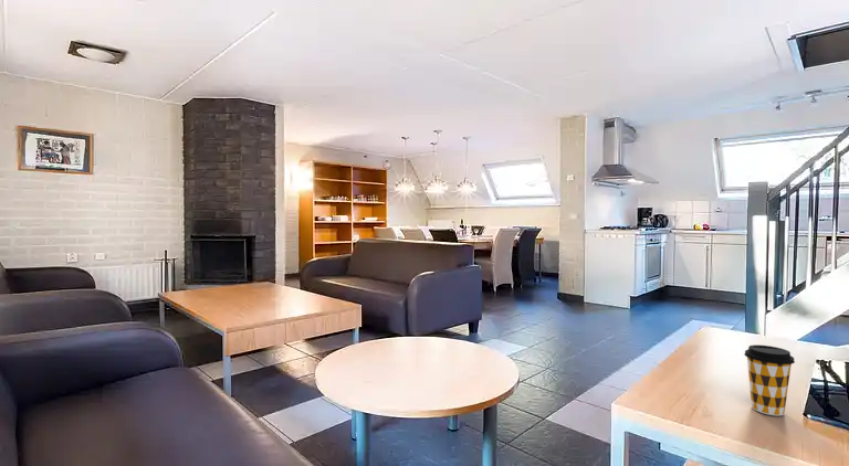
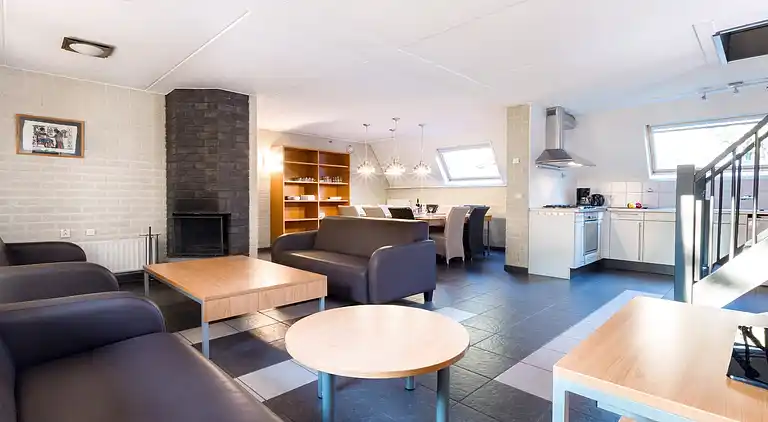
- coffee cup (768, 379)
